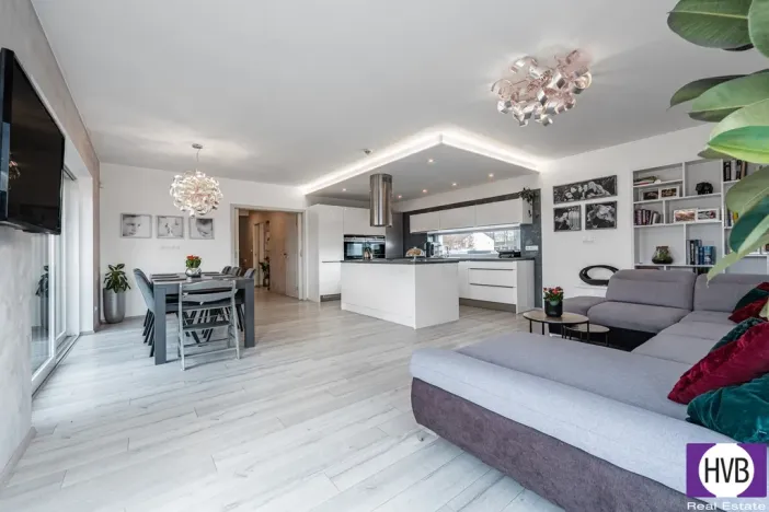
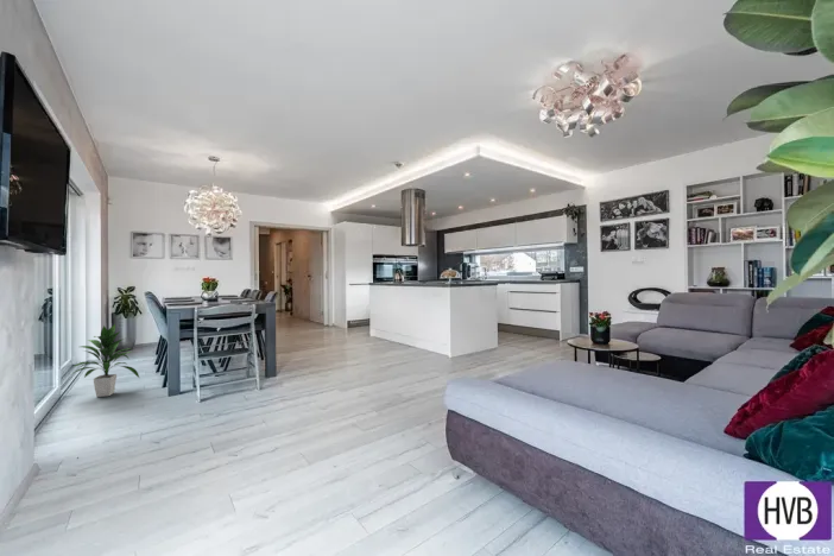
+ indoor plant (107, 360)
